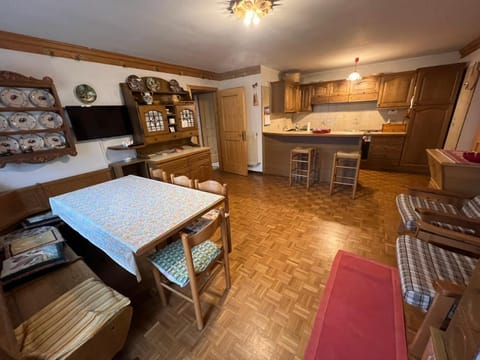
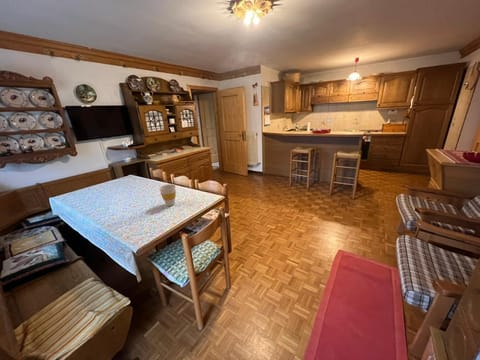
+ cup (168, 195)
